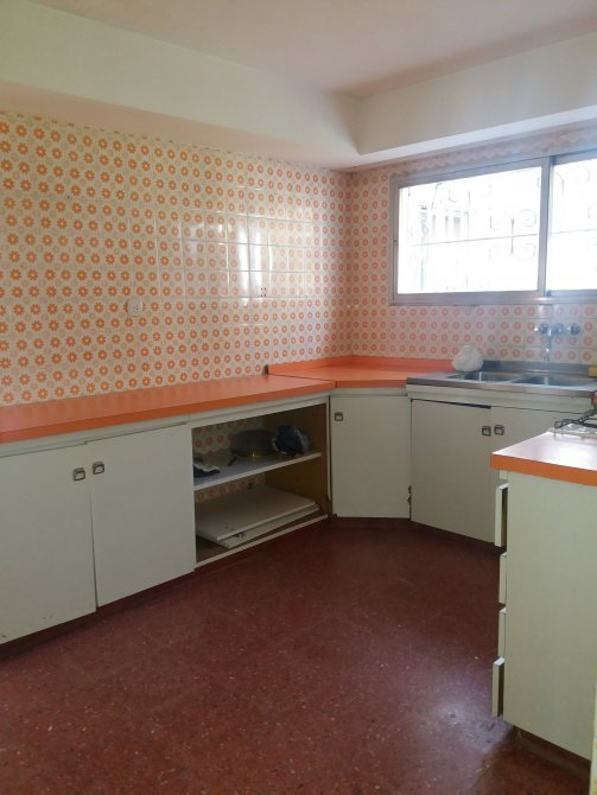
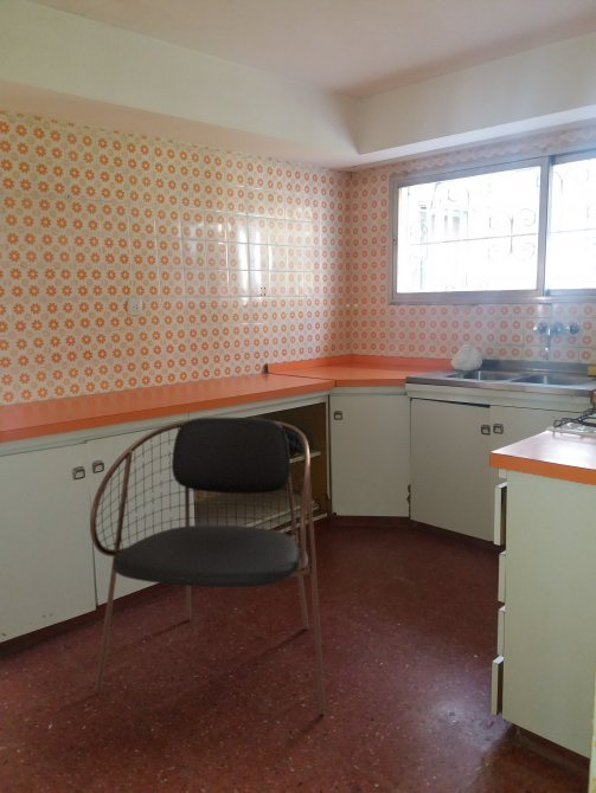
+ dining chair (219, 553)
